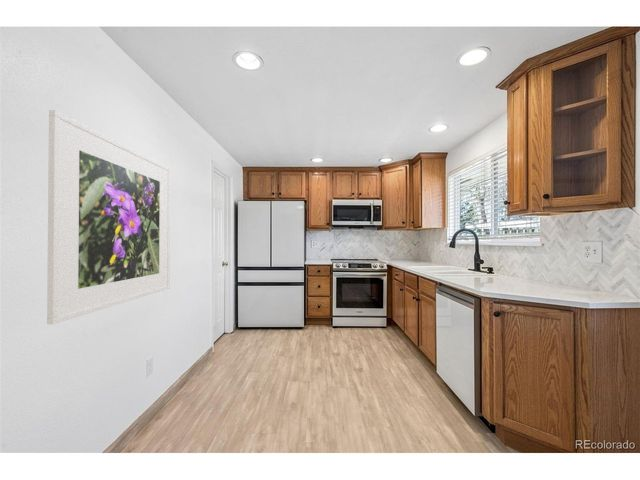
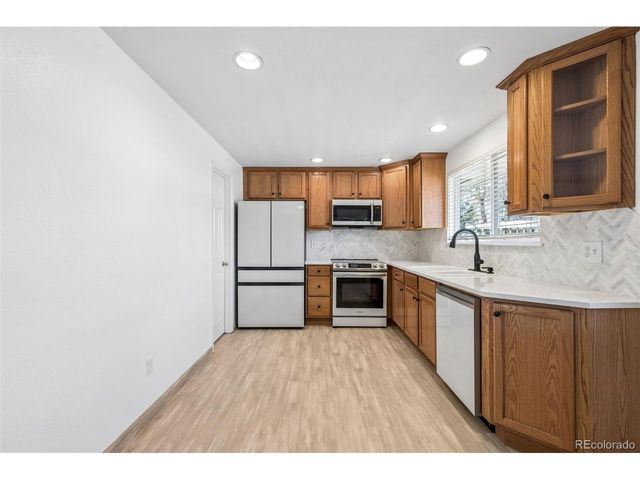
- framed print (126, 224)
